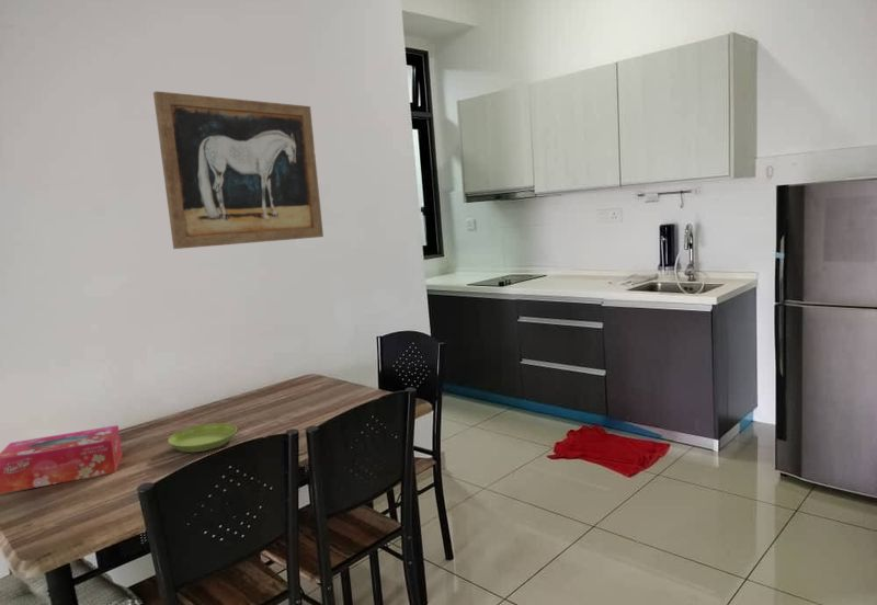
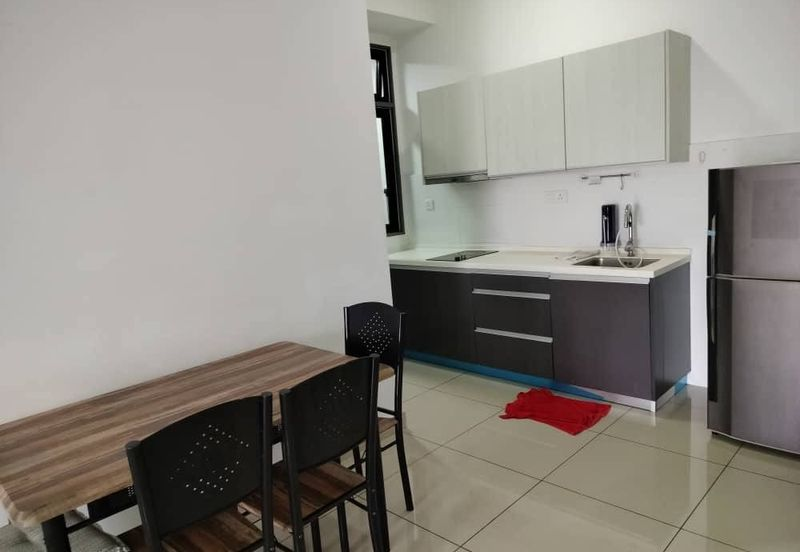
- tissue box (62, 457)
- saucer (203, 438)
- wall art (247, 172)
